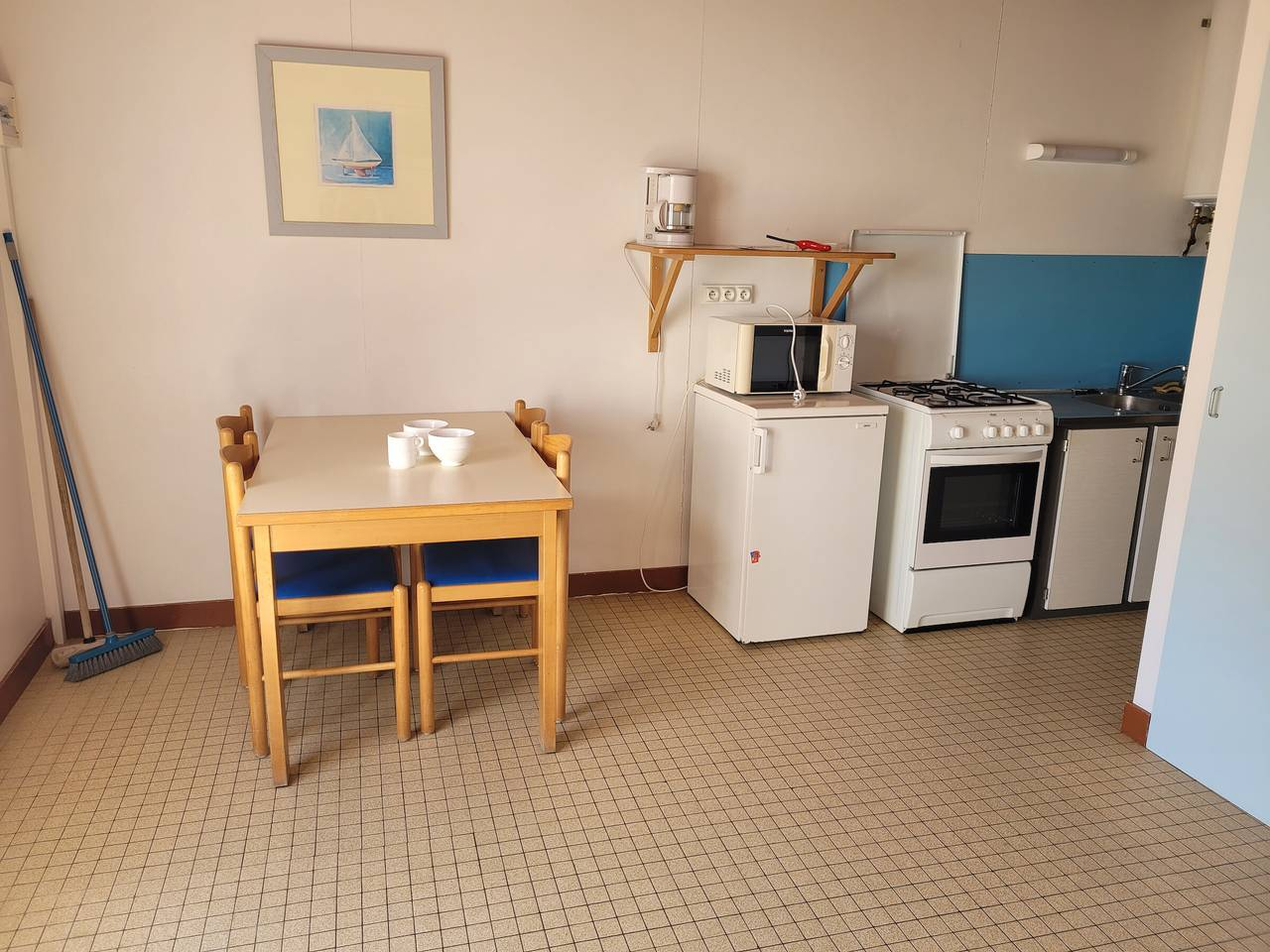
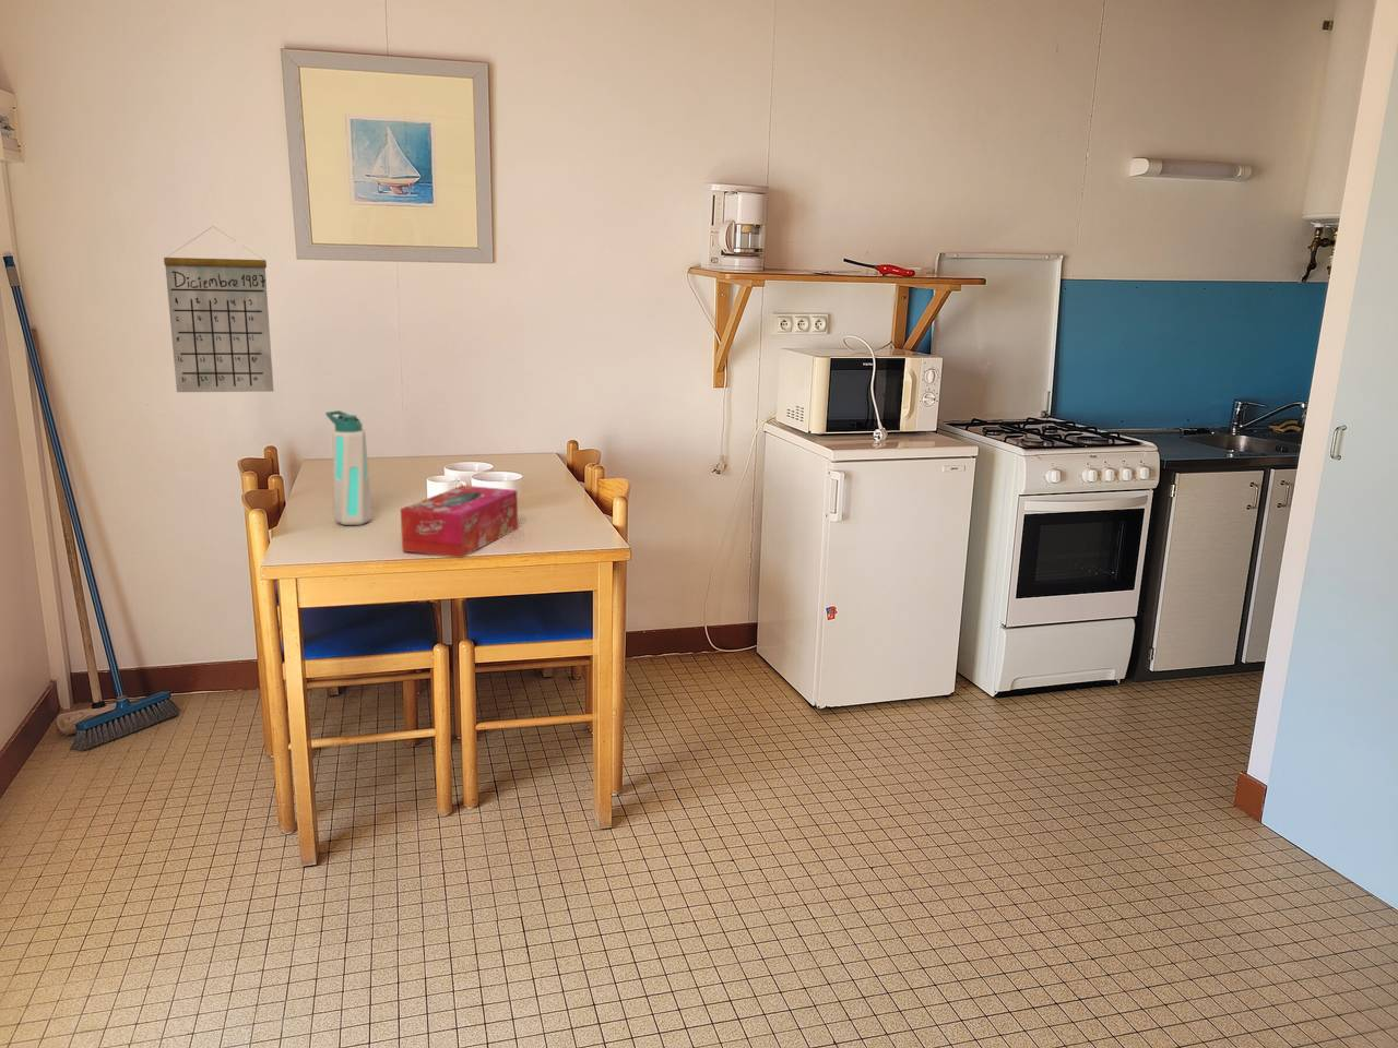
+ calendar (219, 310)
+ water bottle (348, 467)
+ tissue box (461, 518)
